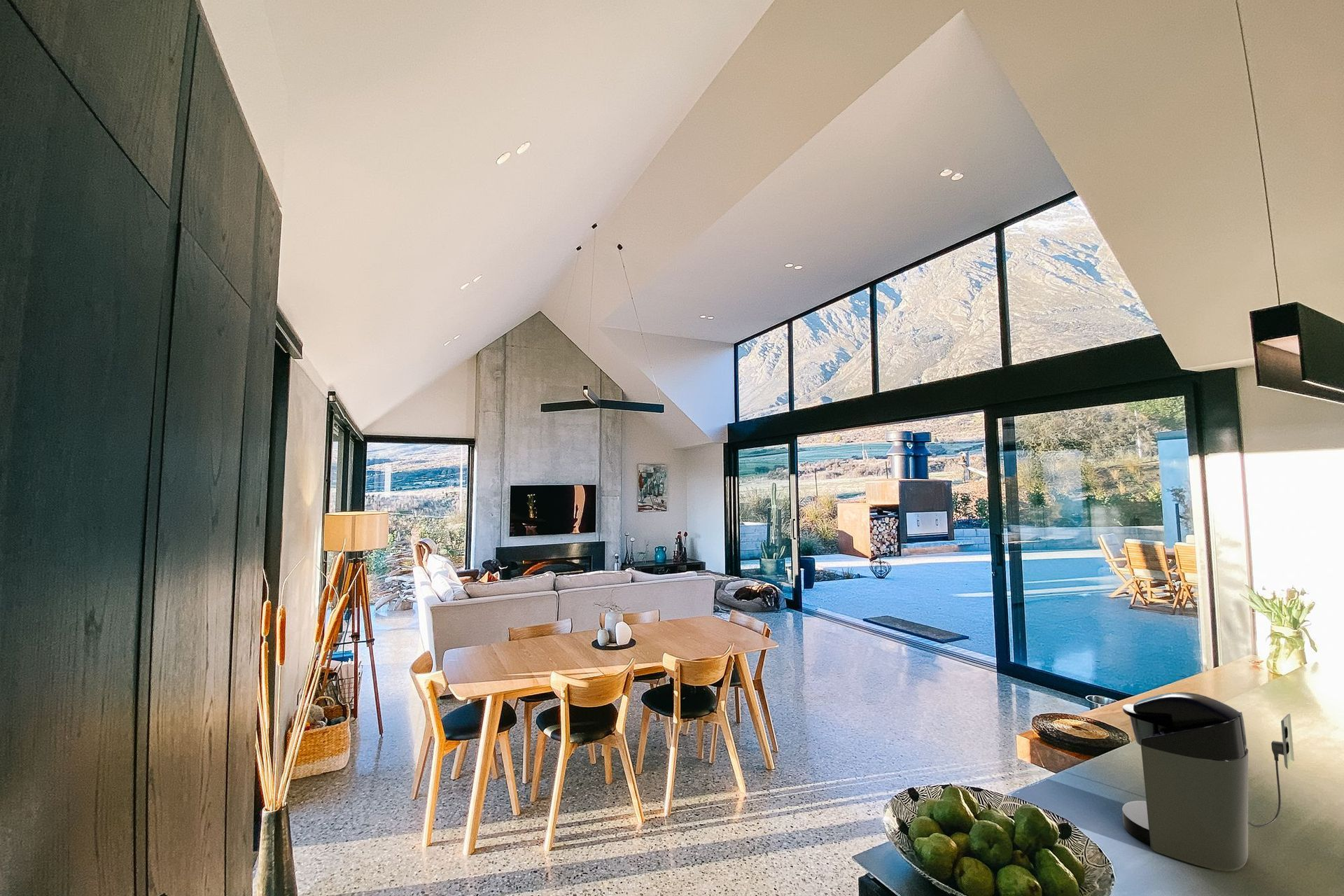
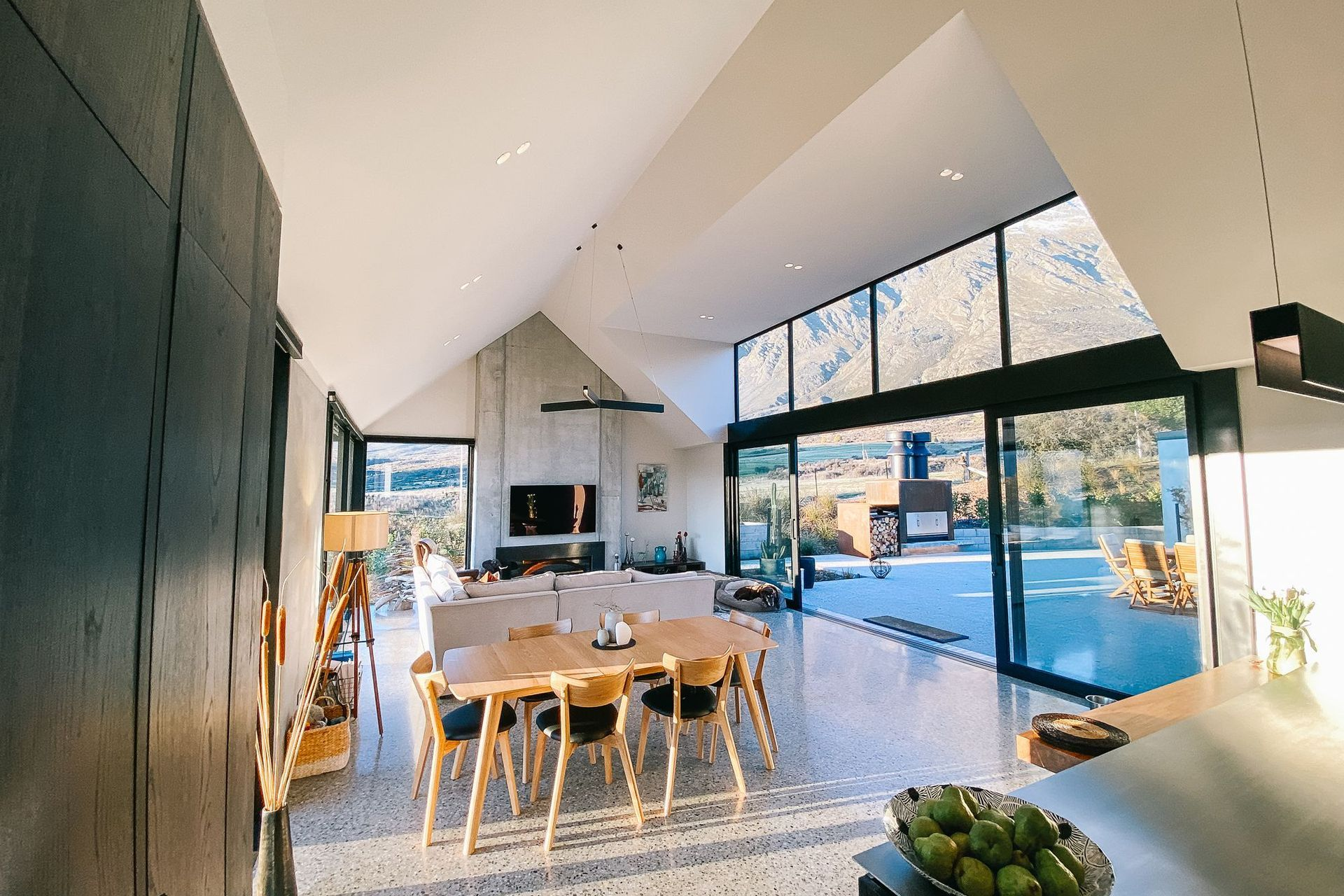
- coffee maker (1197, 760)
